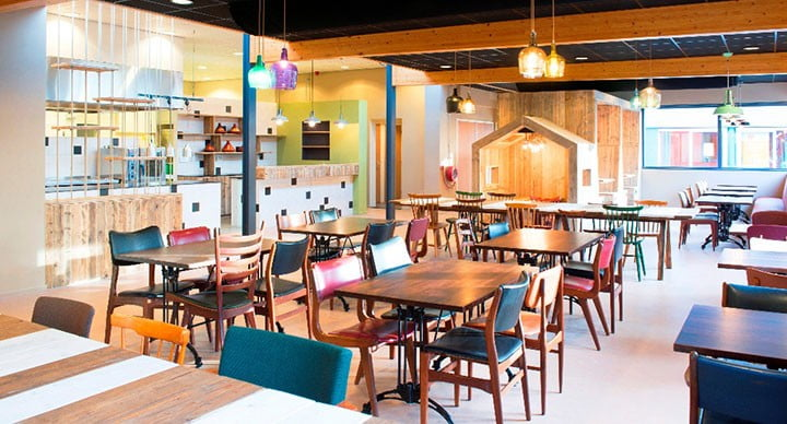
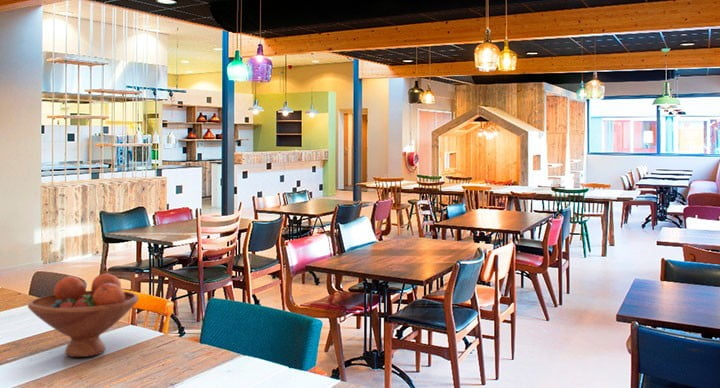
+ fruit bowl (85, 315)
